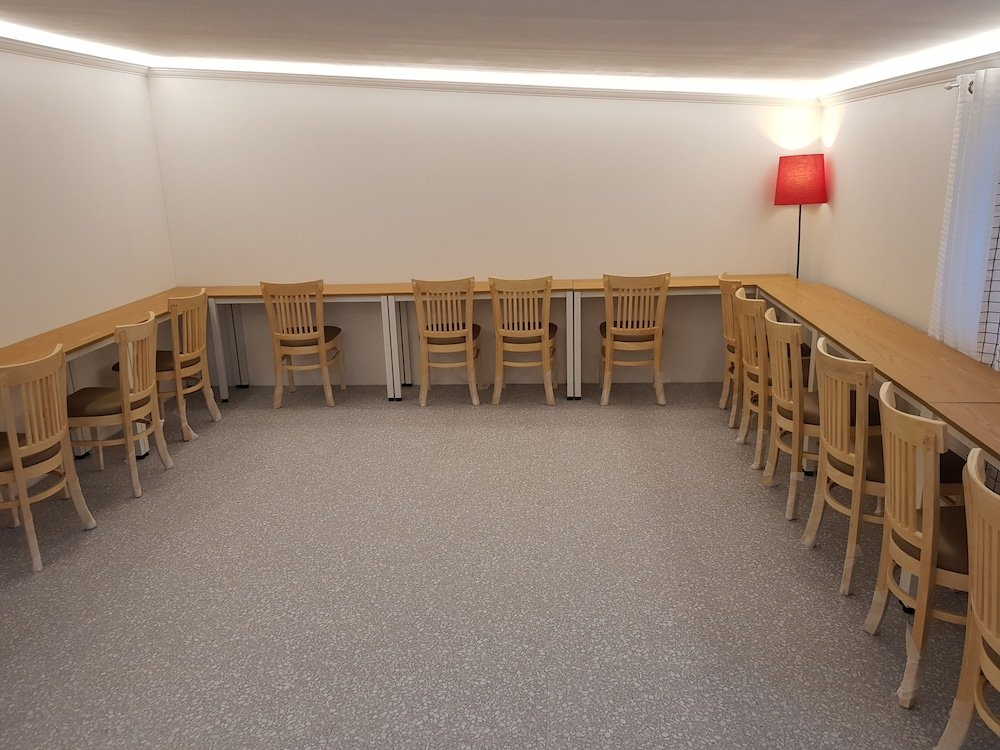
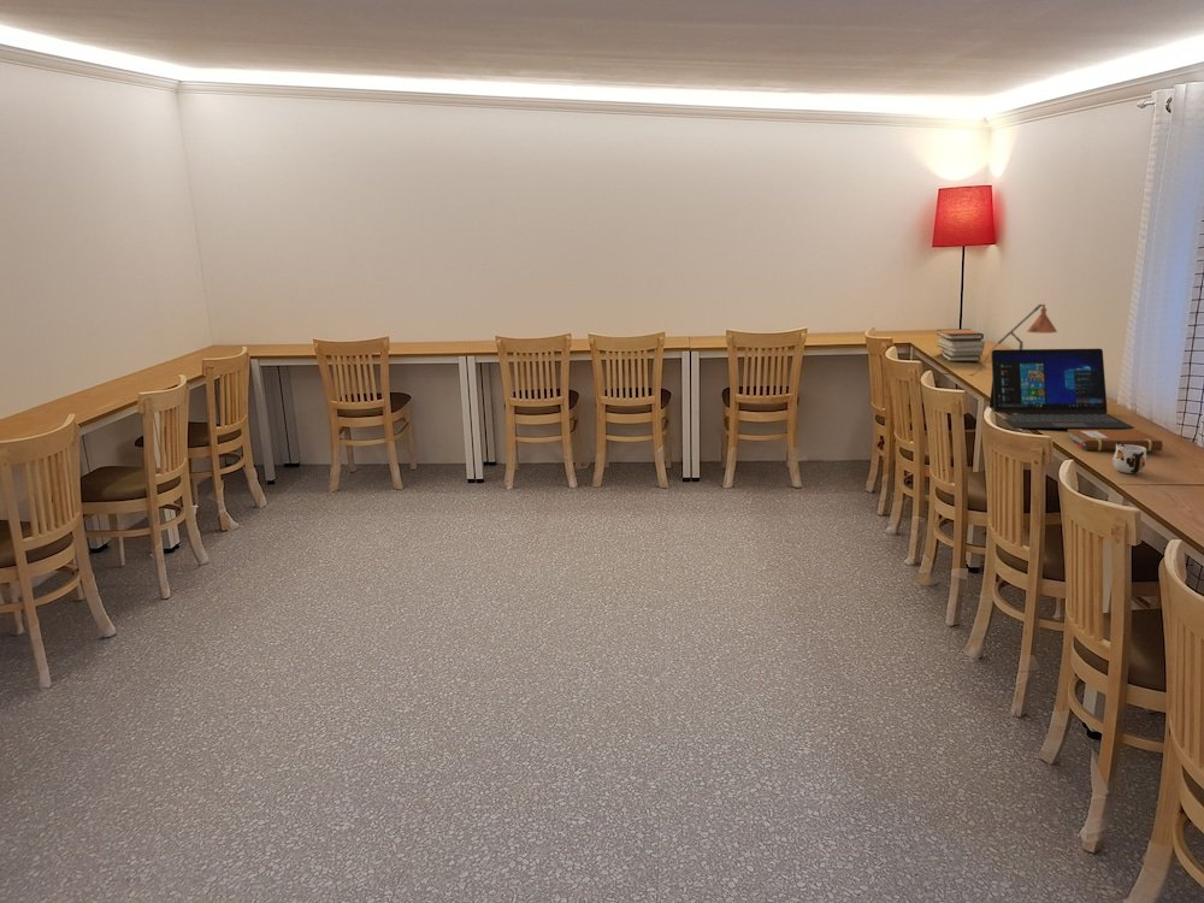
+ mug (1131, 458)
+ book stack (960, 344)
+ notebook (1111, 439)
+ desk lamp (997, 342)
+ laptop (1058, 386)
